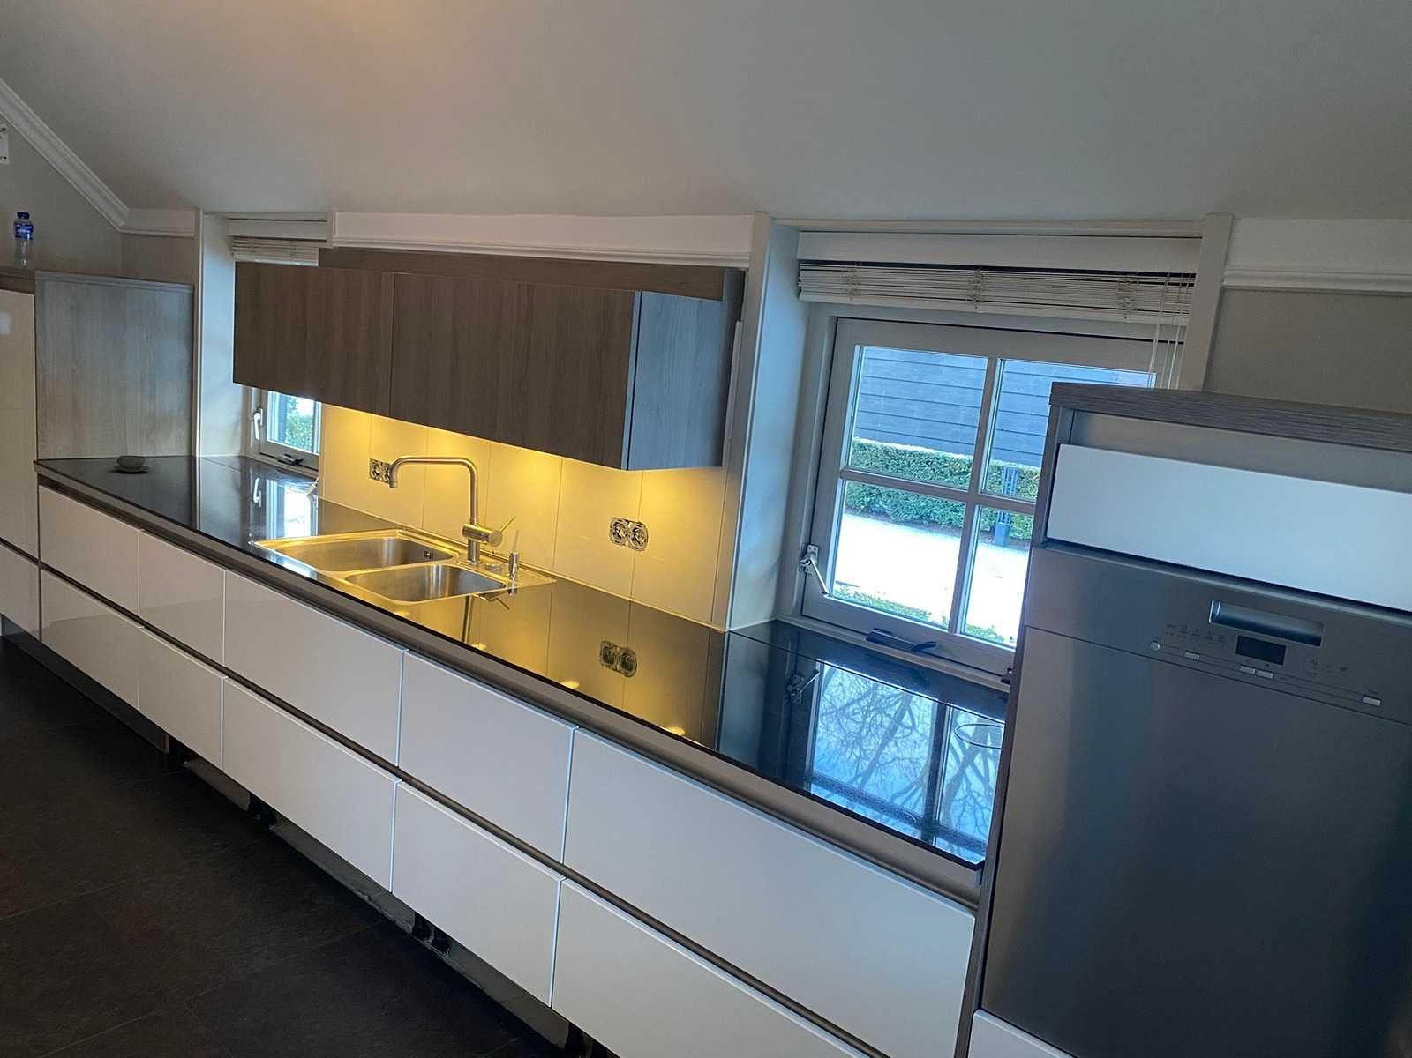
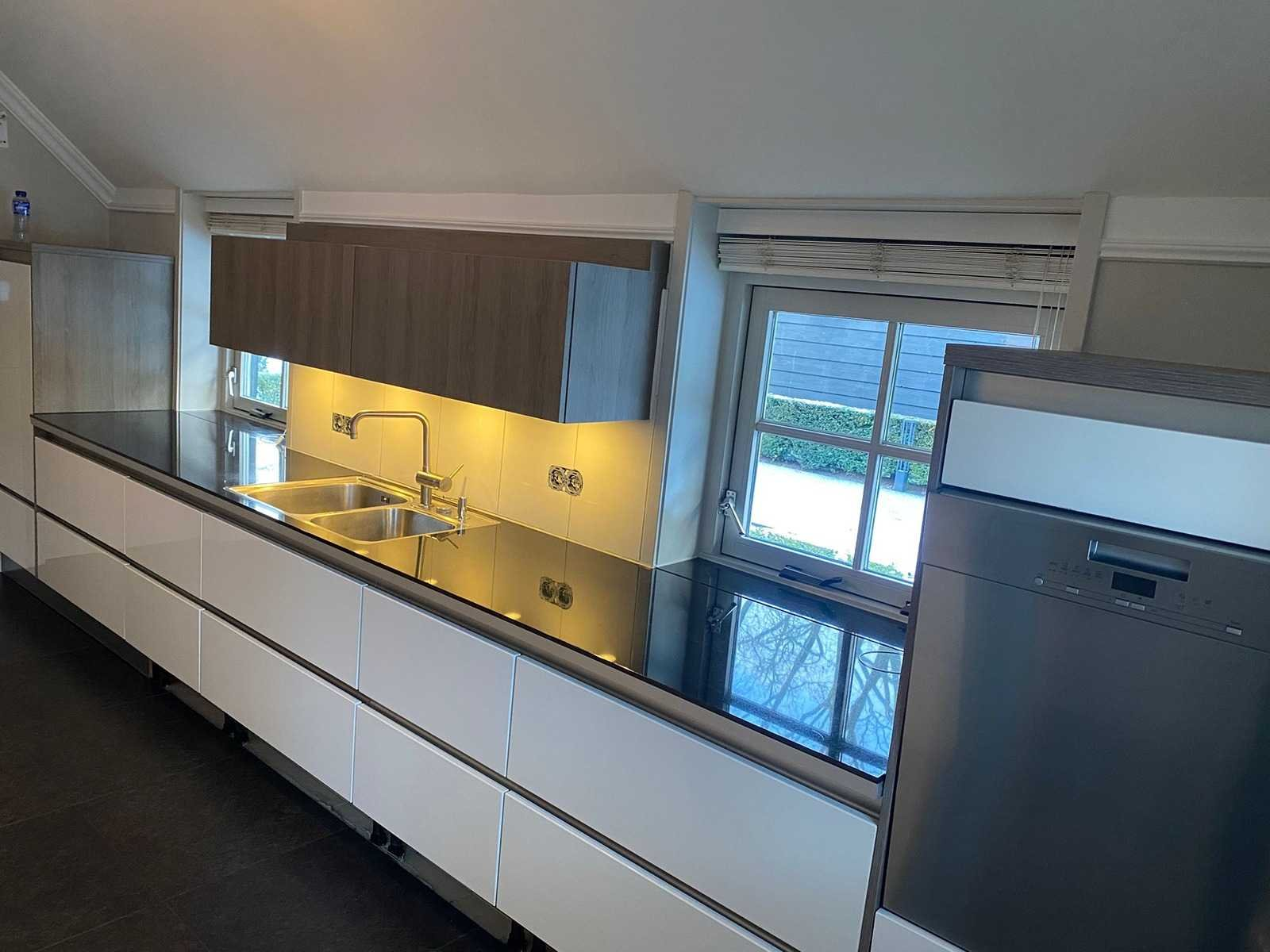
- teacup (131, 463)
